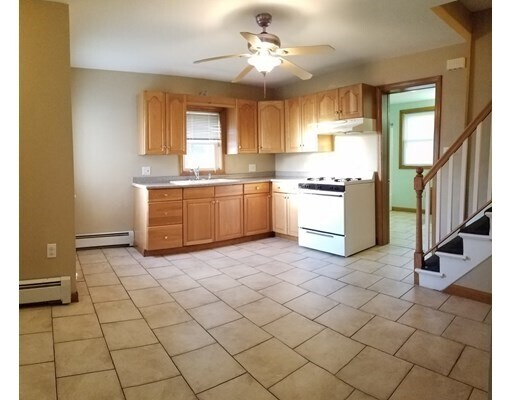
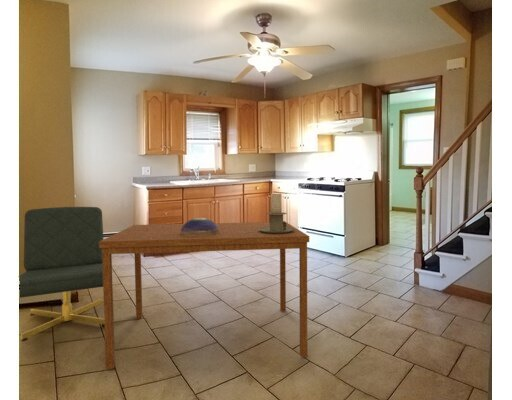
+ decorative bowl (199, 225)
+ candle holder (276, 212)
+ dining chair (65, 265)
+ dining table (210, 250)
